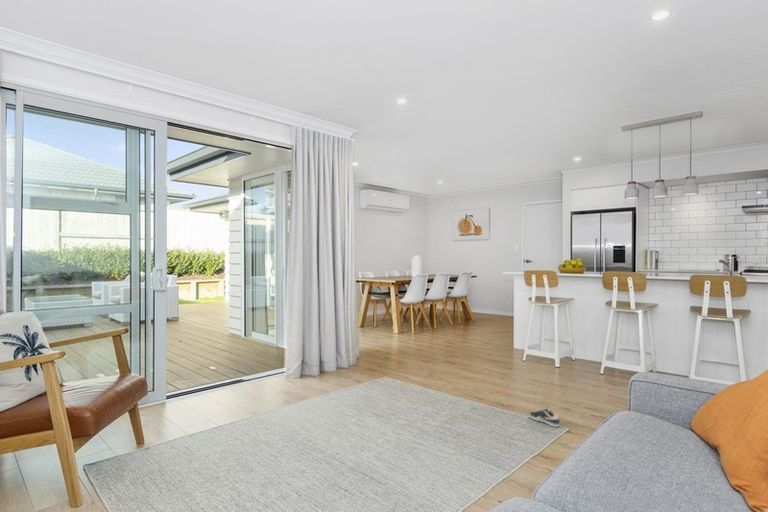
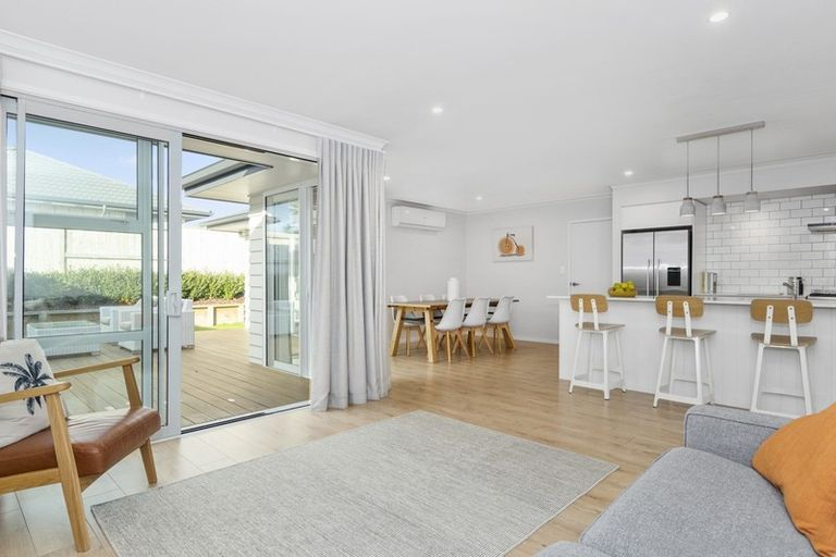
- sneaker (544, 415)
